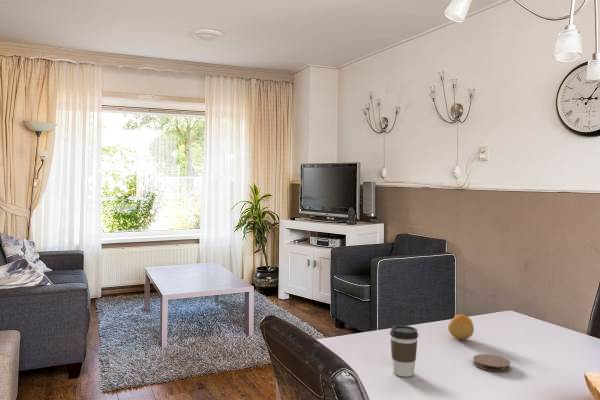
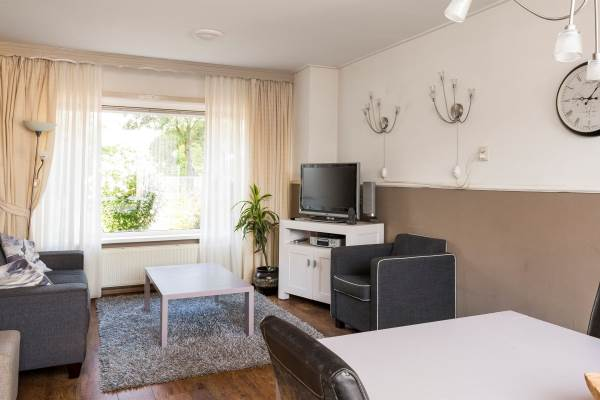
- coaster (491, 362)
- coffee cup (403, 350)
- fruit (460, 327)
